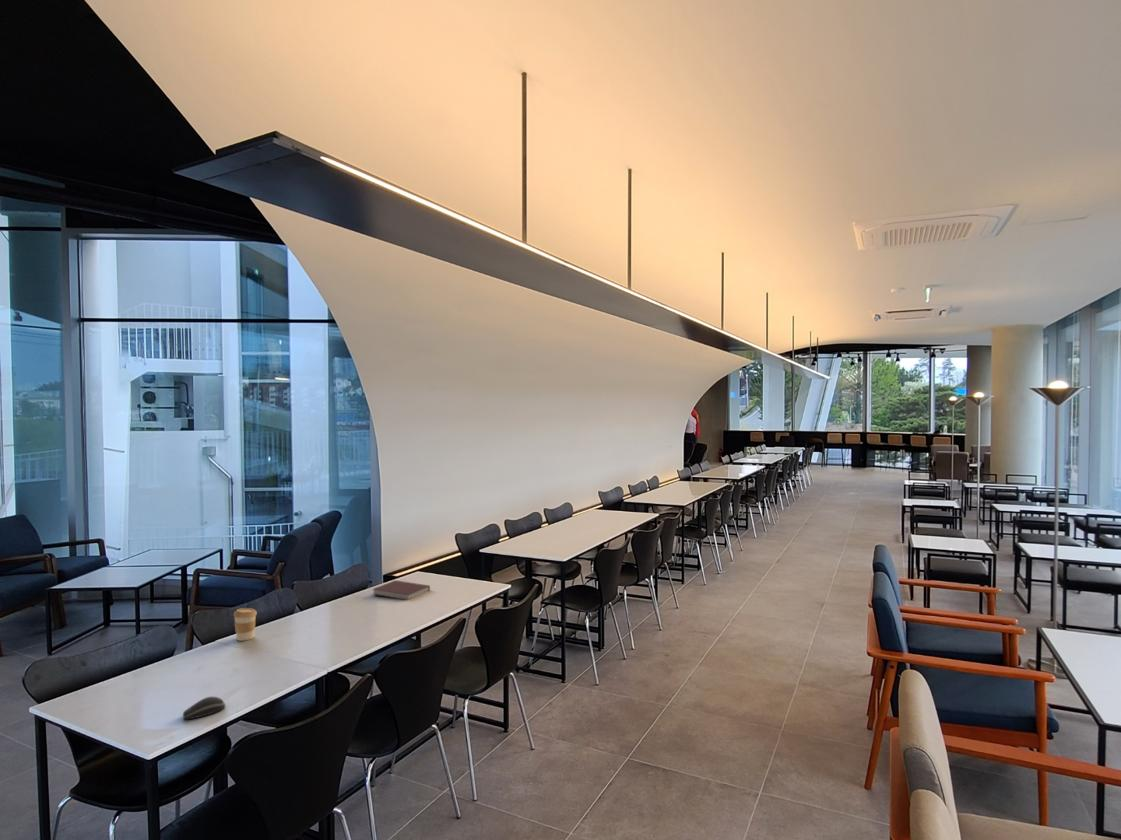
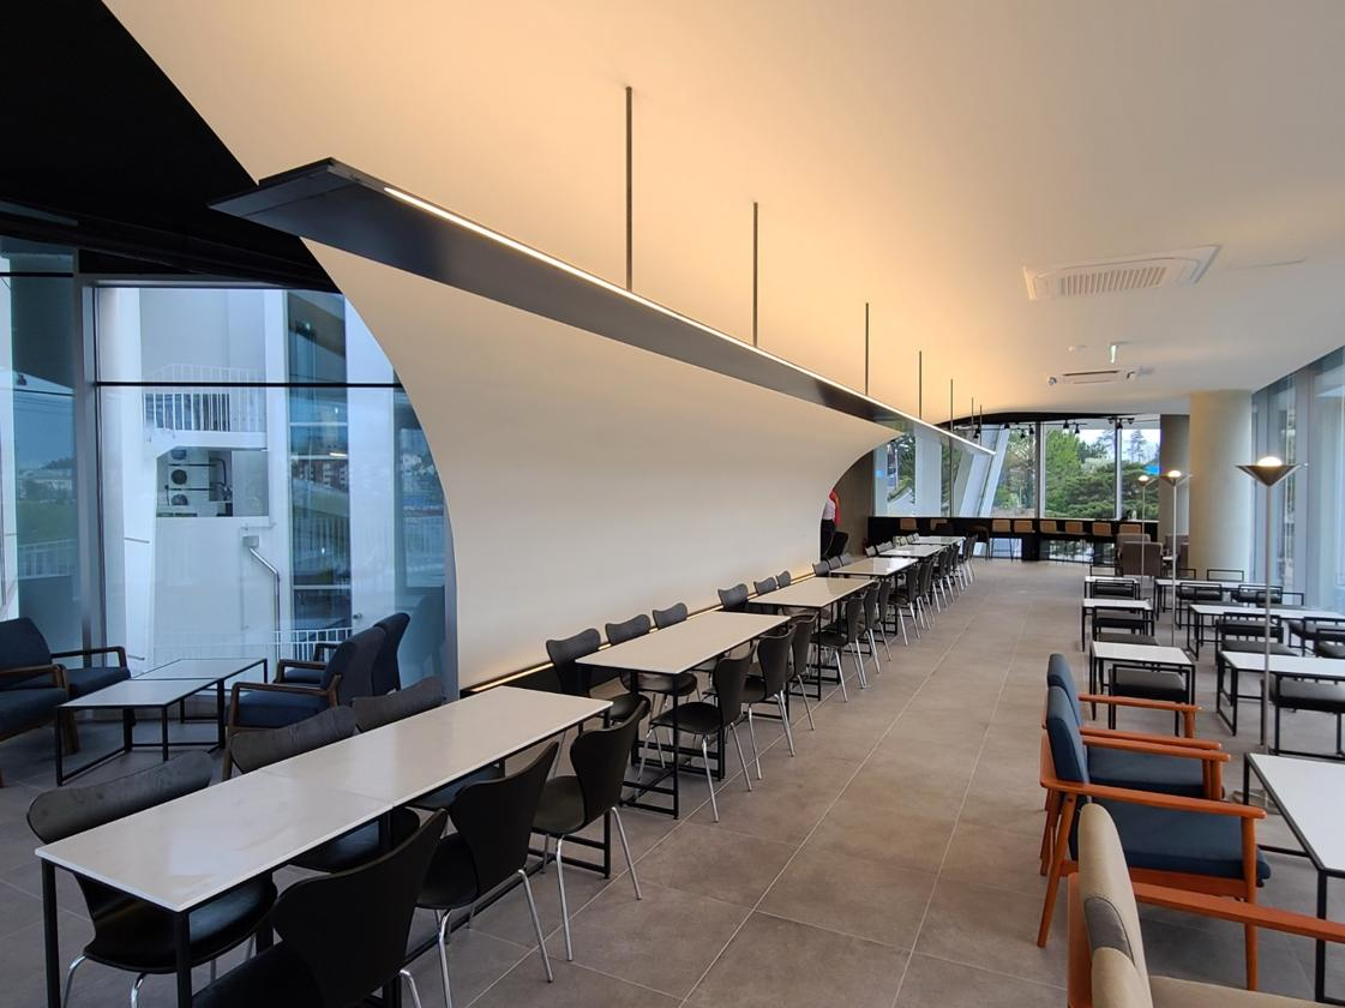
- notebook (401, 589)
- coffee cup (245, 623)
- computer mouse (204, 706)
